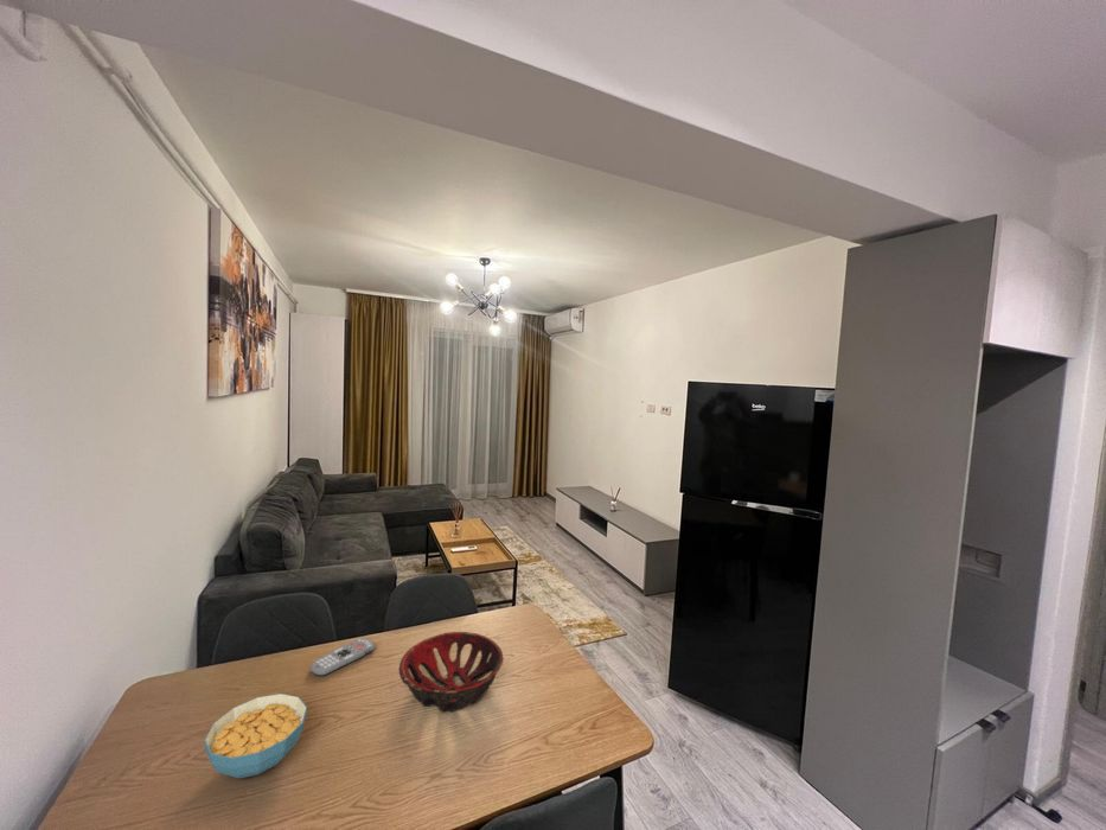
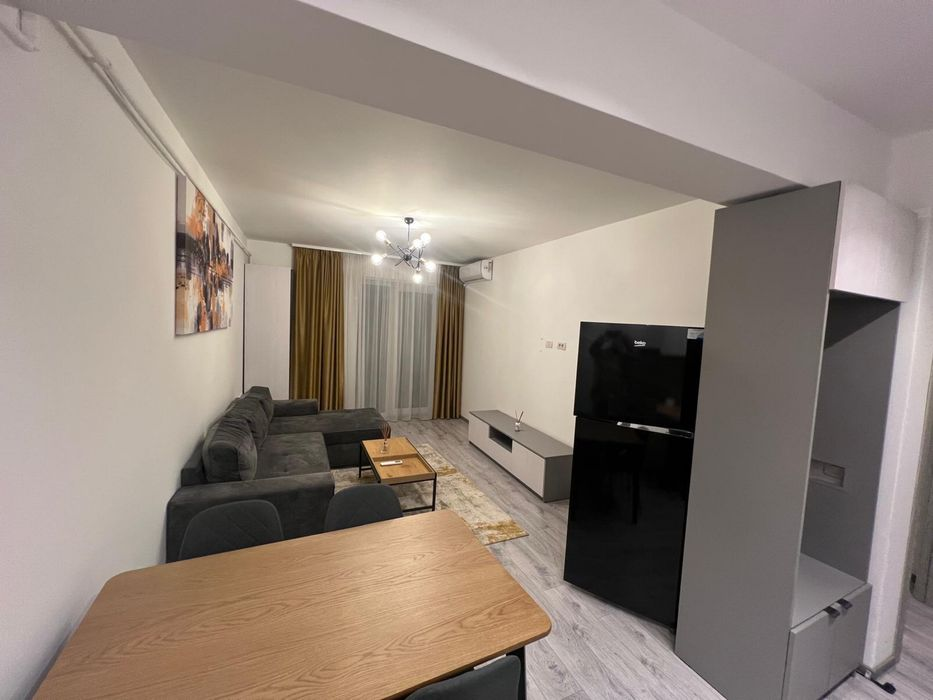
- decorative bowl (452, 673)
- cereal bowl (257, 742)
- remote control (343, 656)
